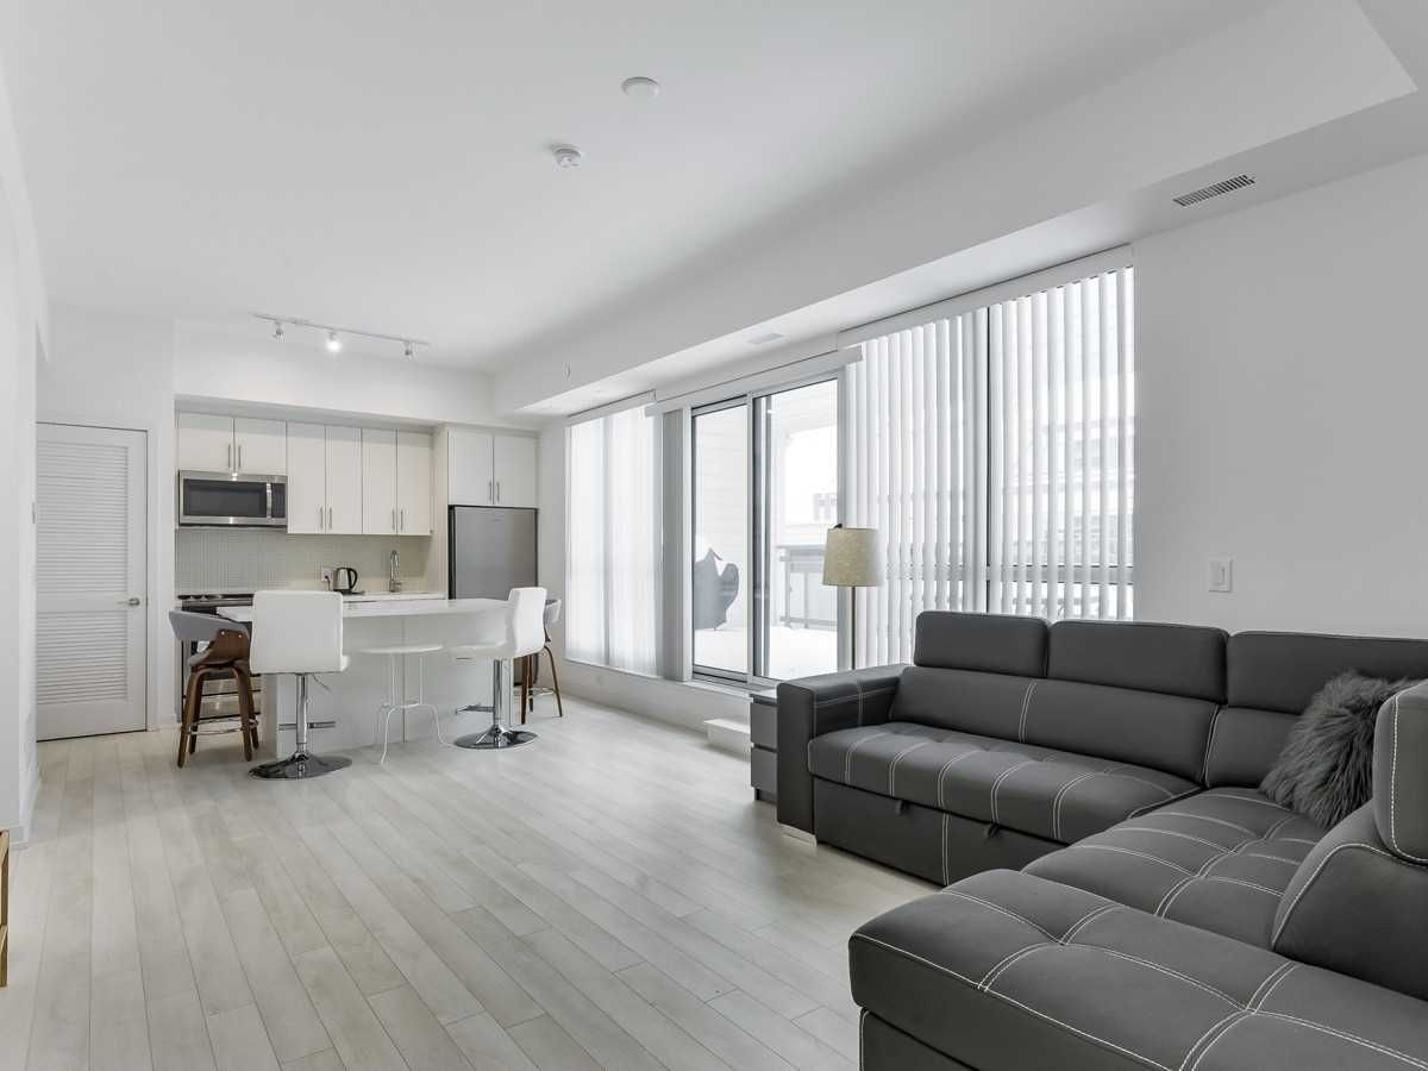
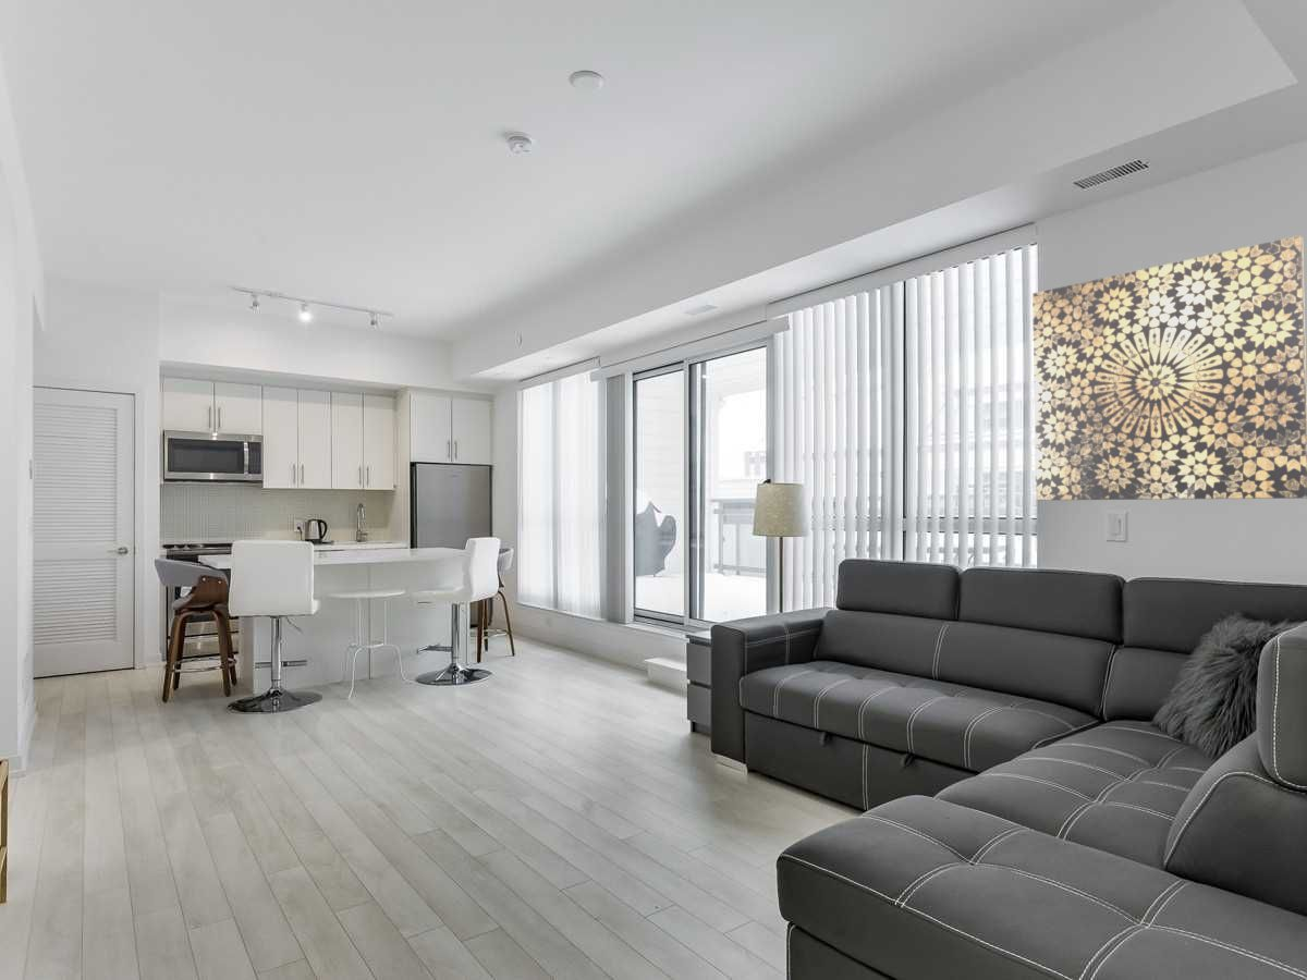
+ wall art (1153, 383)
